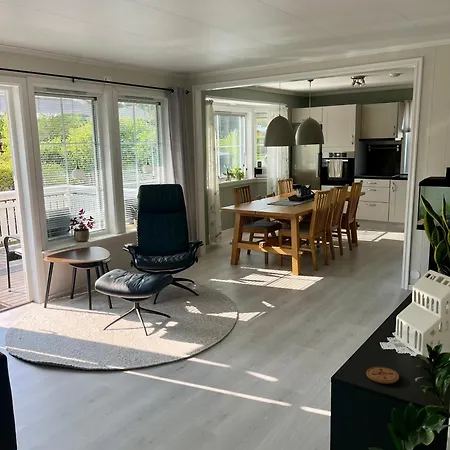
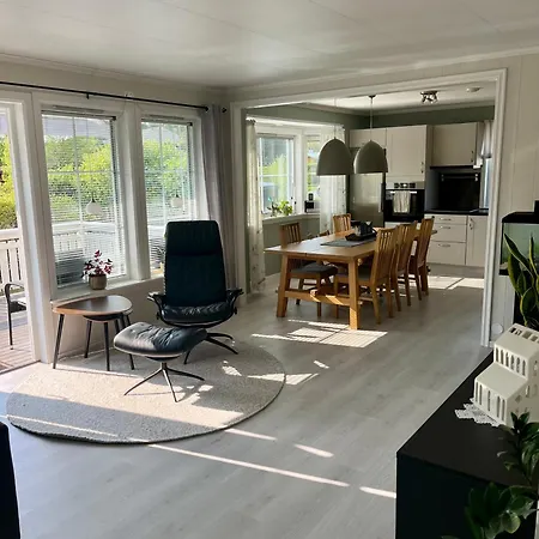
- coaster (382, 374)
